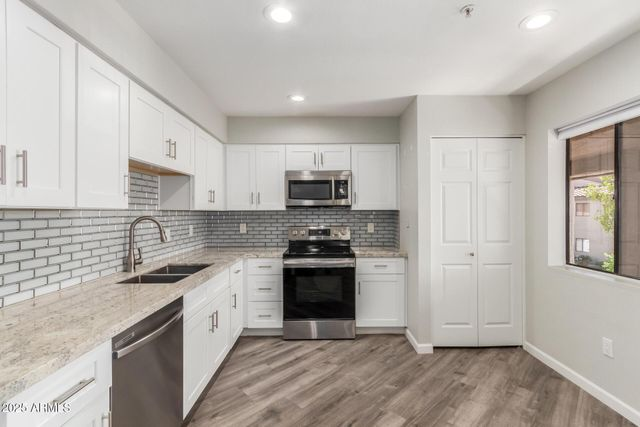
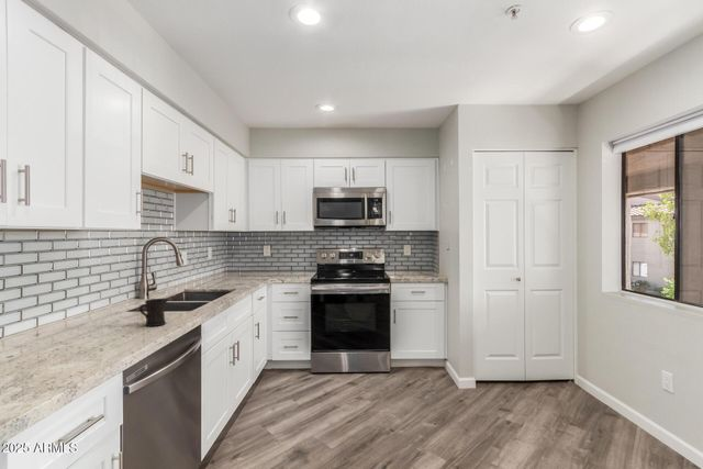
+ mug (154, 312)
